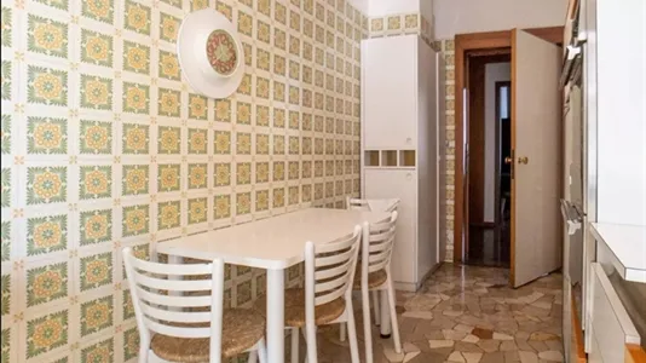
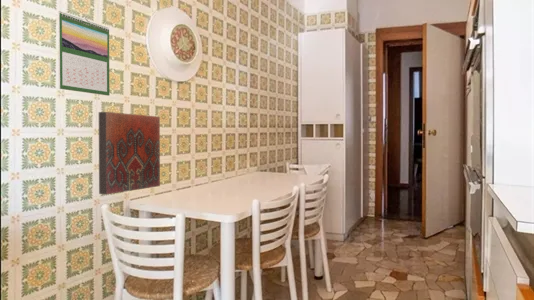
+ calendar (85, 55)
+ decorative tile (131, 152)
